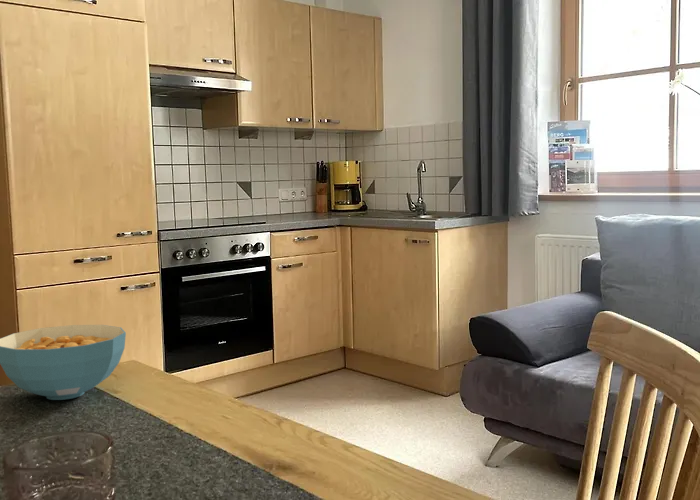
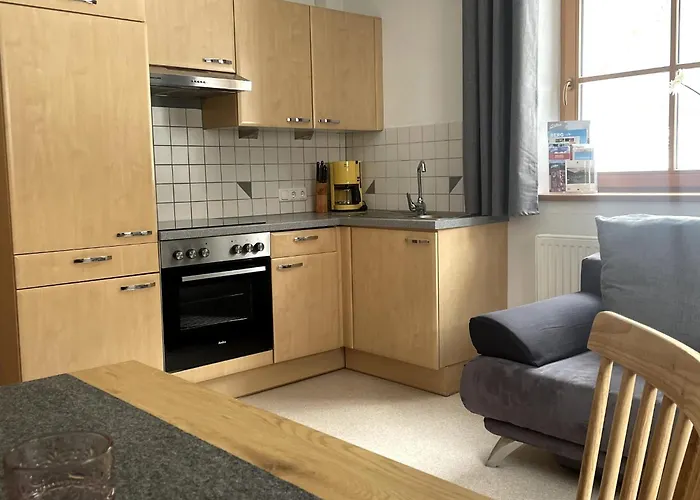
- cereal bowl (63, 365)
